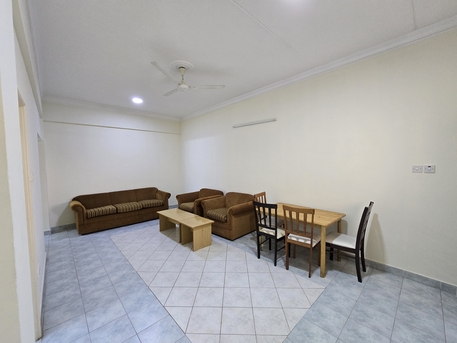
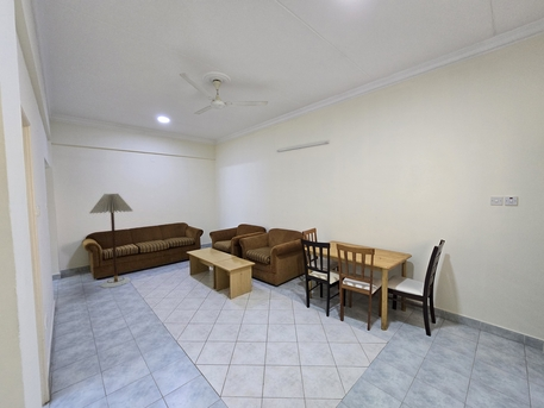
+ floor lamp (113, 238)
